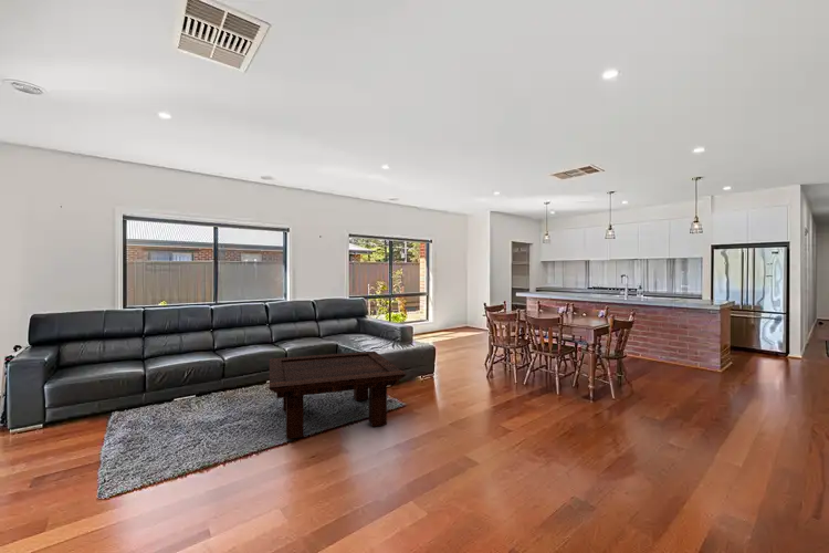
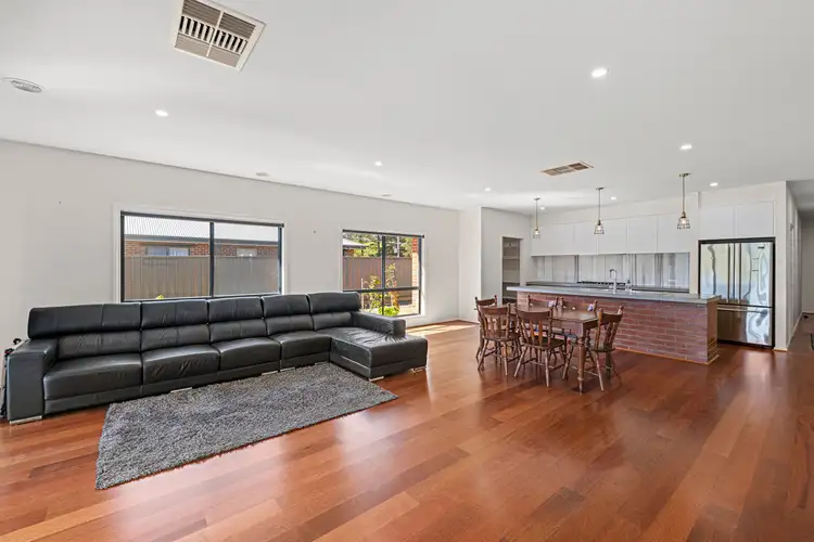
- coffee table (332, 390)
